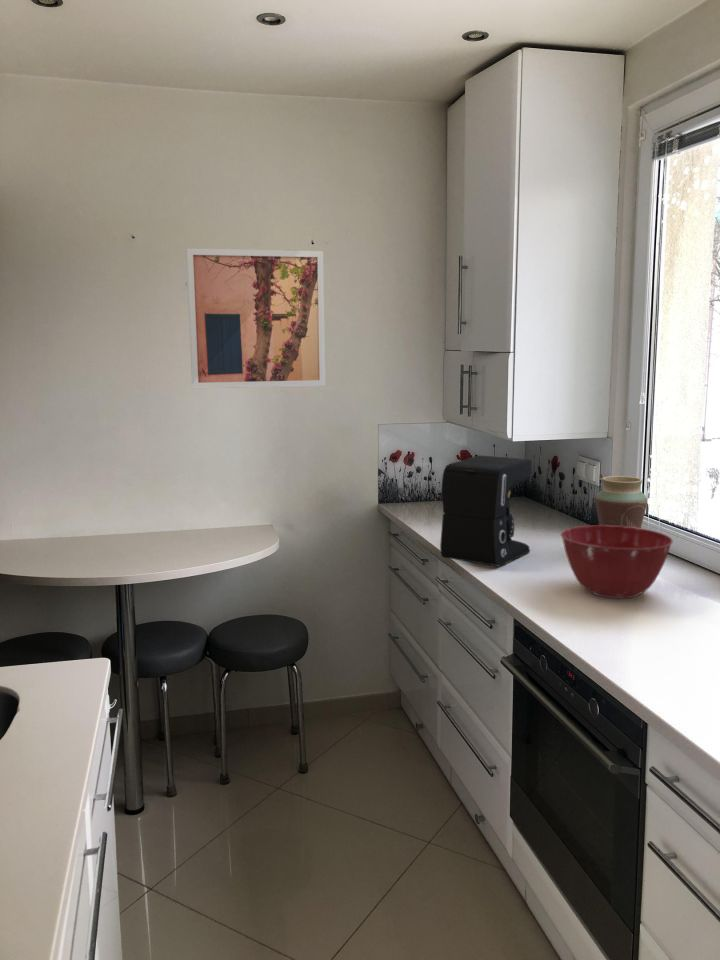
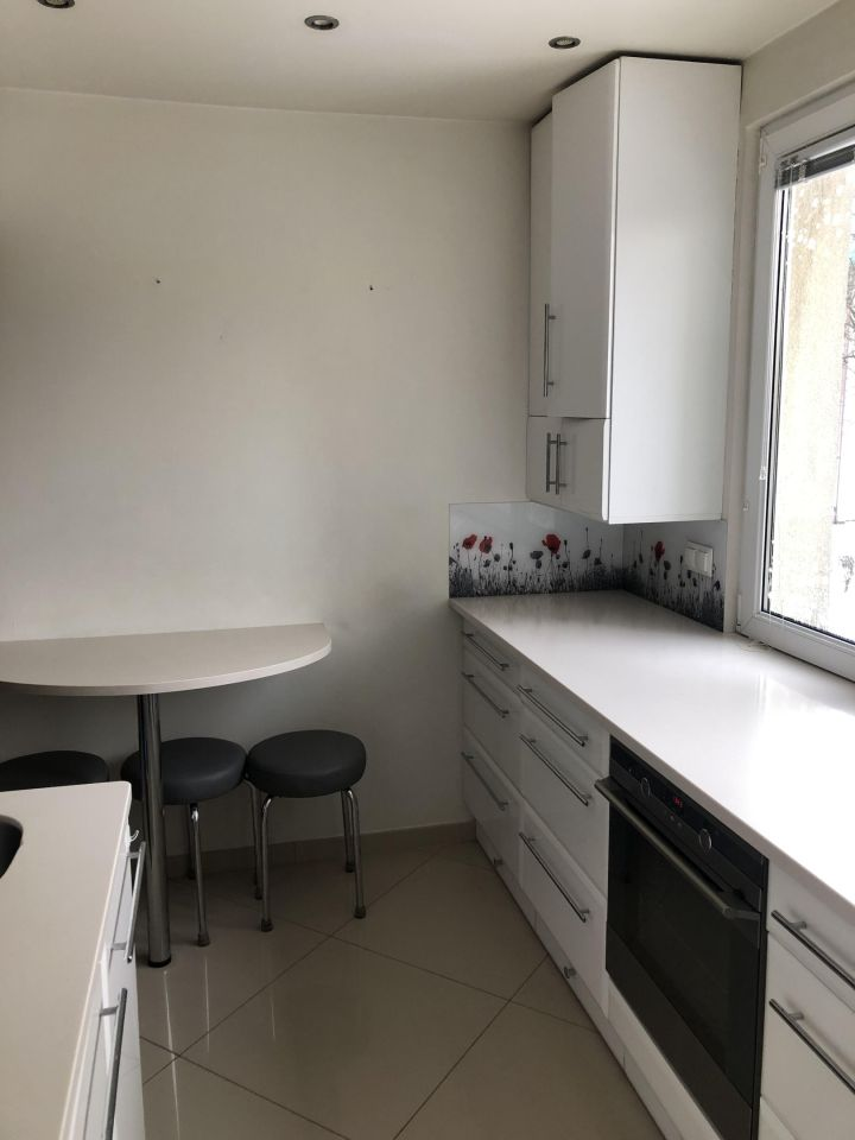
- vase (620, 519)
- wall art (257, 319)
- mixing bowl (614, 563)
- coffee maker (490, 508)
